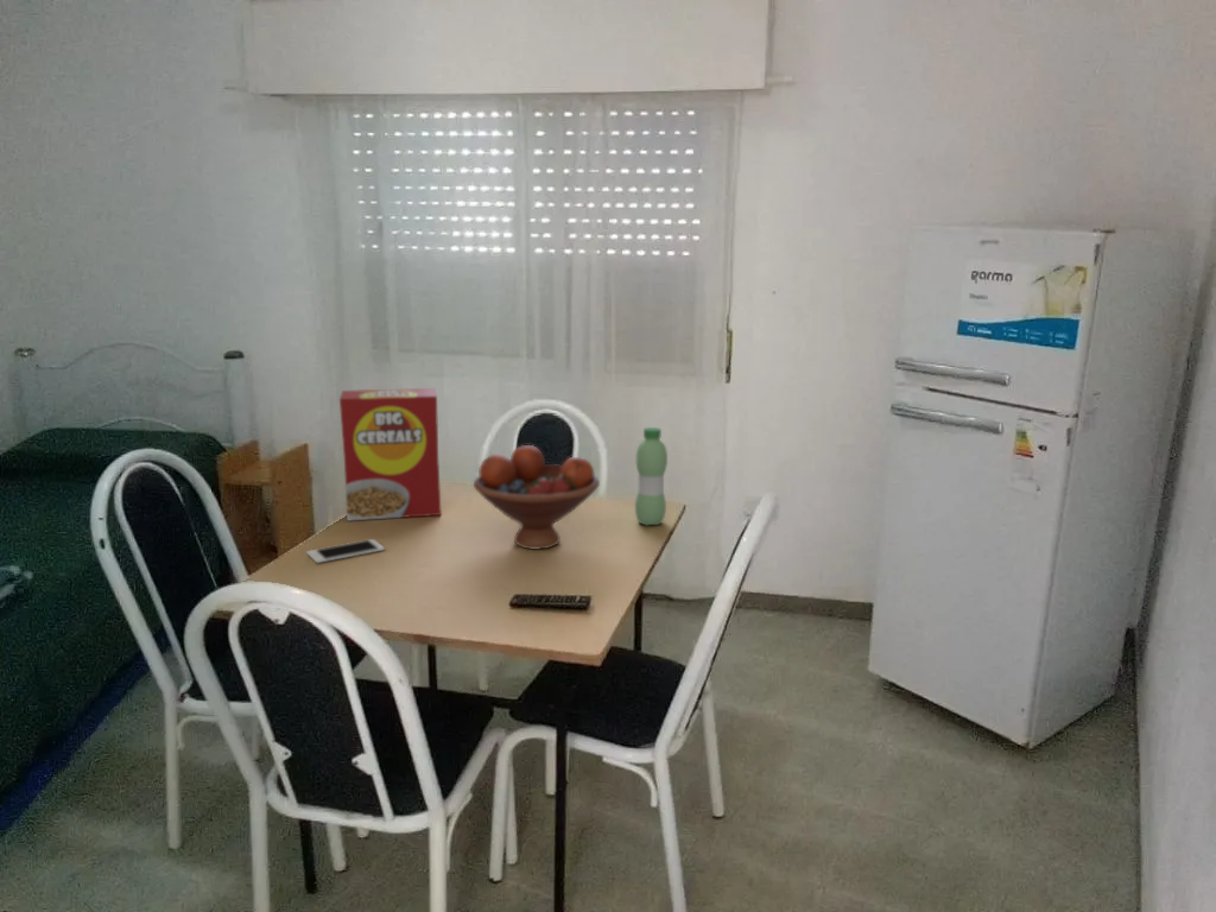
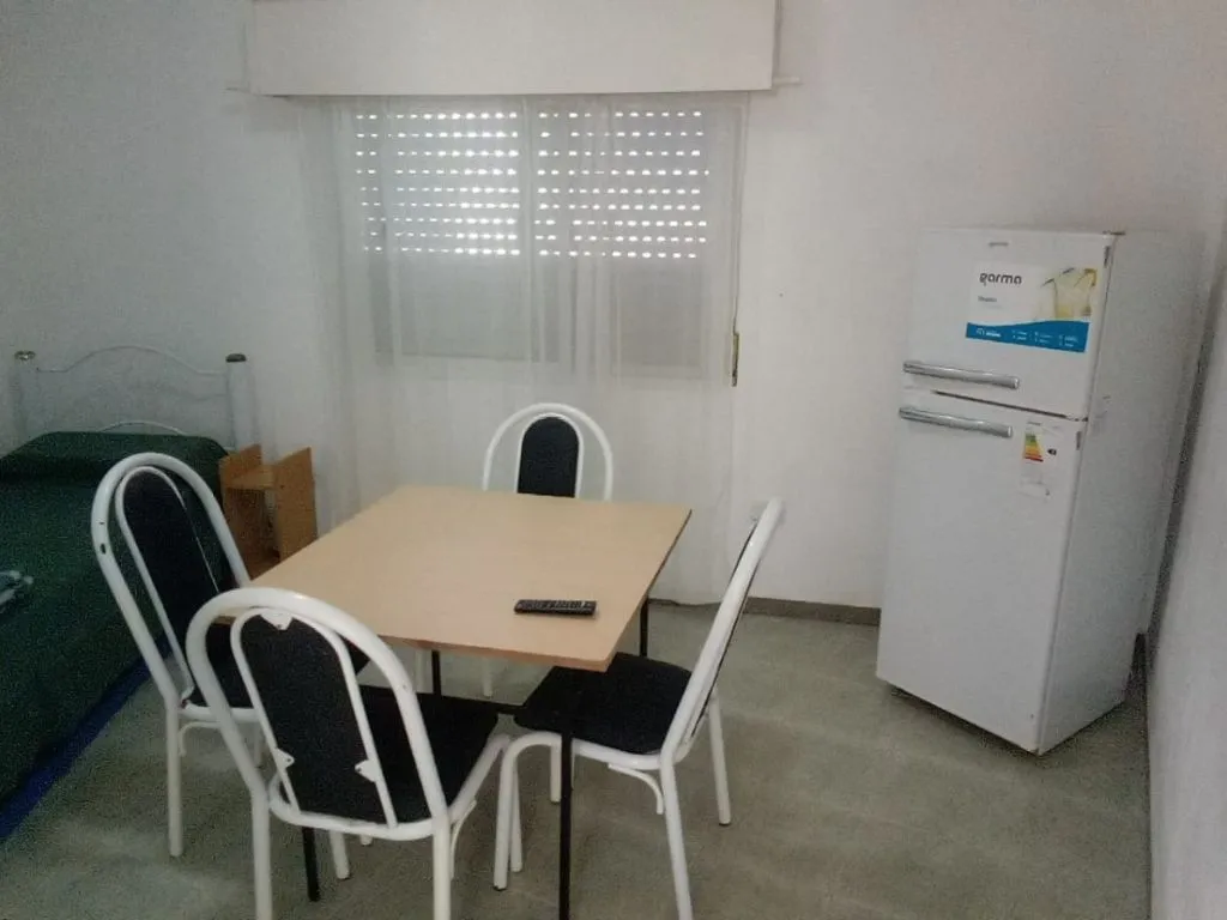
- water bottle (651, 476)
- cell phone (346, 550)
- fruit bowl (537, 499)
- cereal box (392, 452)
